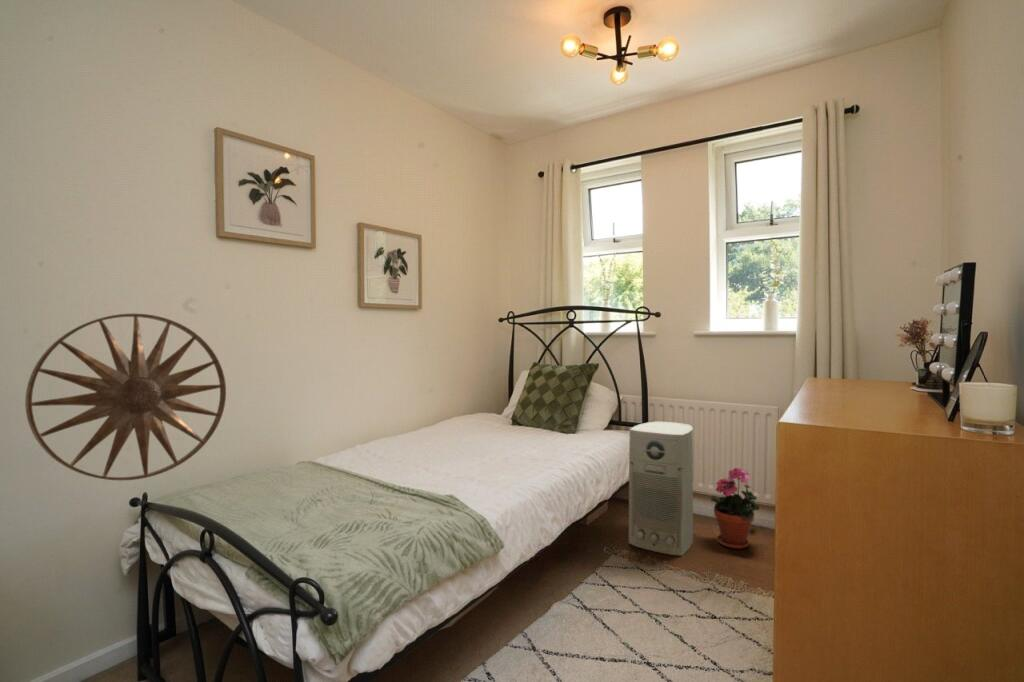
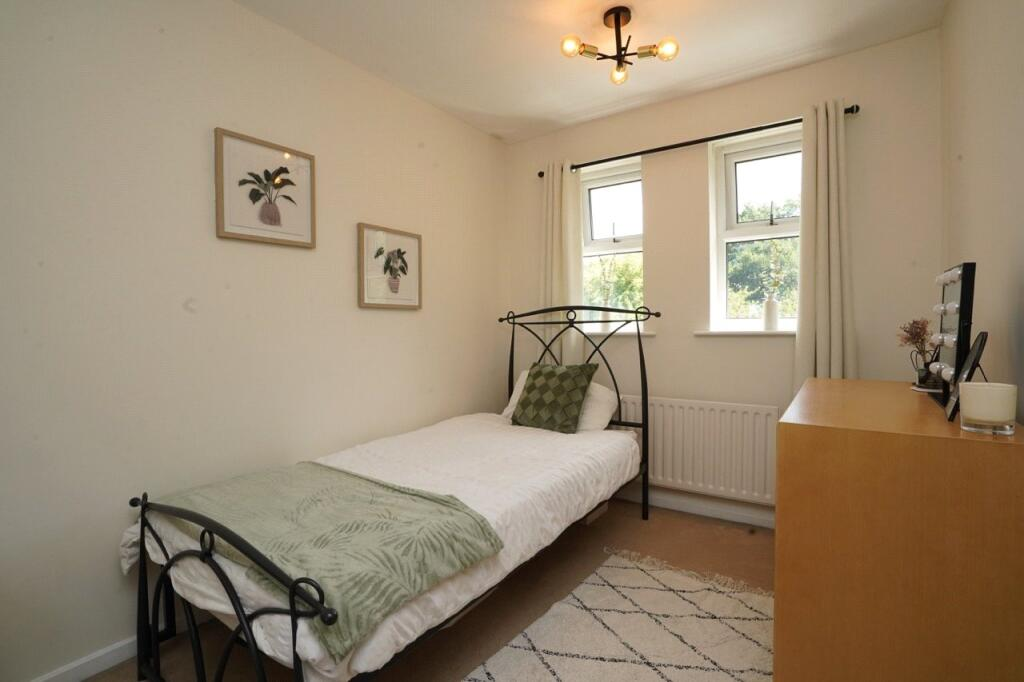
- air purifier (663, 483)
- wall art (139, 395)
- potted plant (733, 505)
